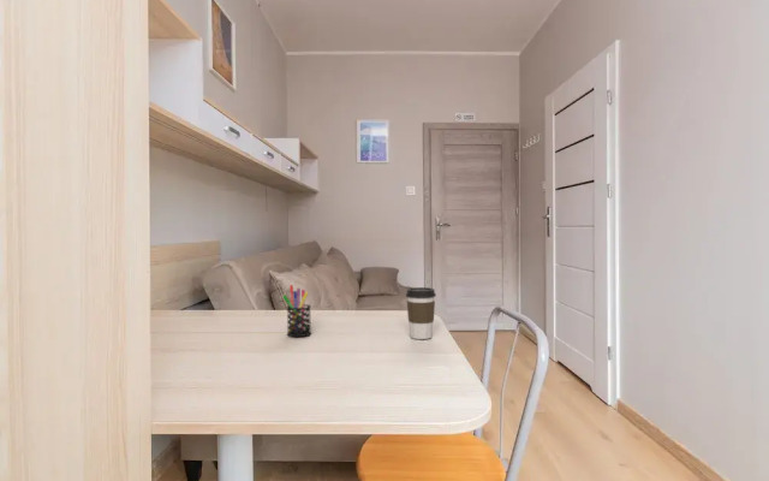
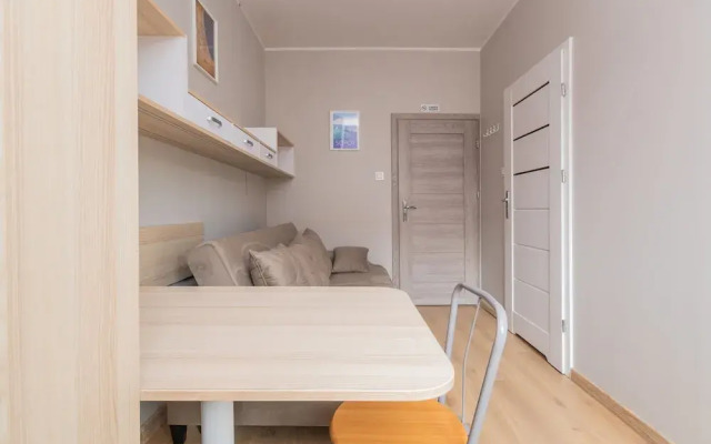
- pen holder (296, 309)
- coffee cup (421, 313)
